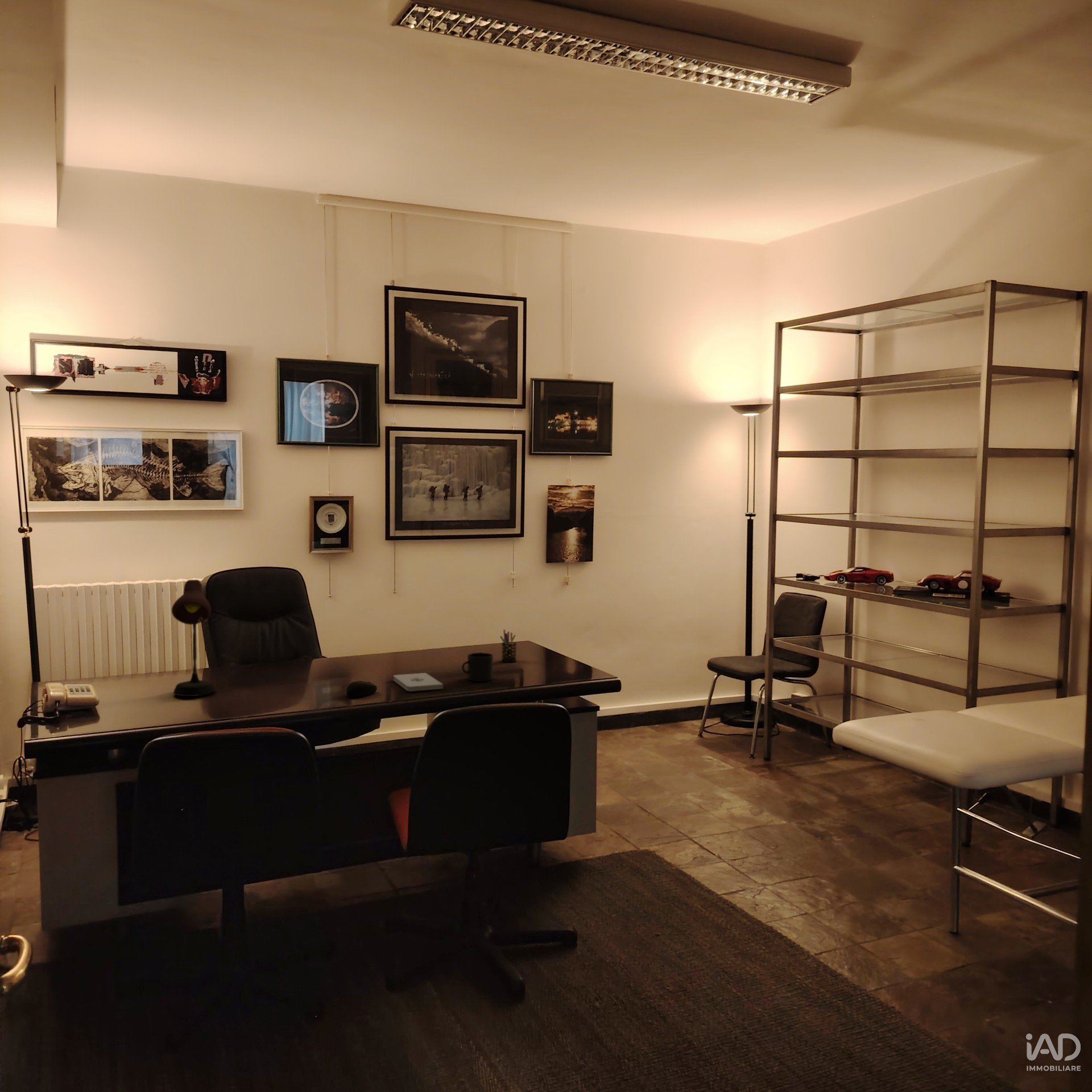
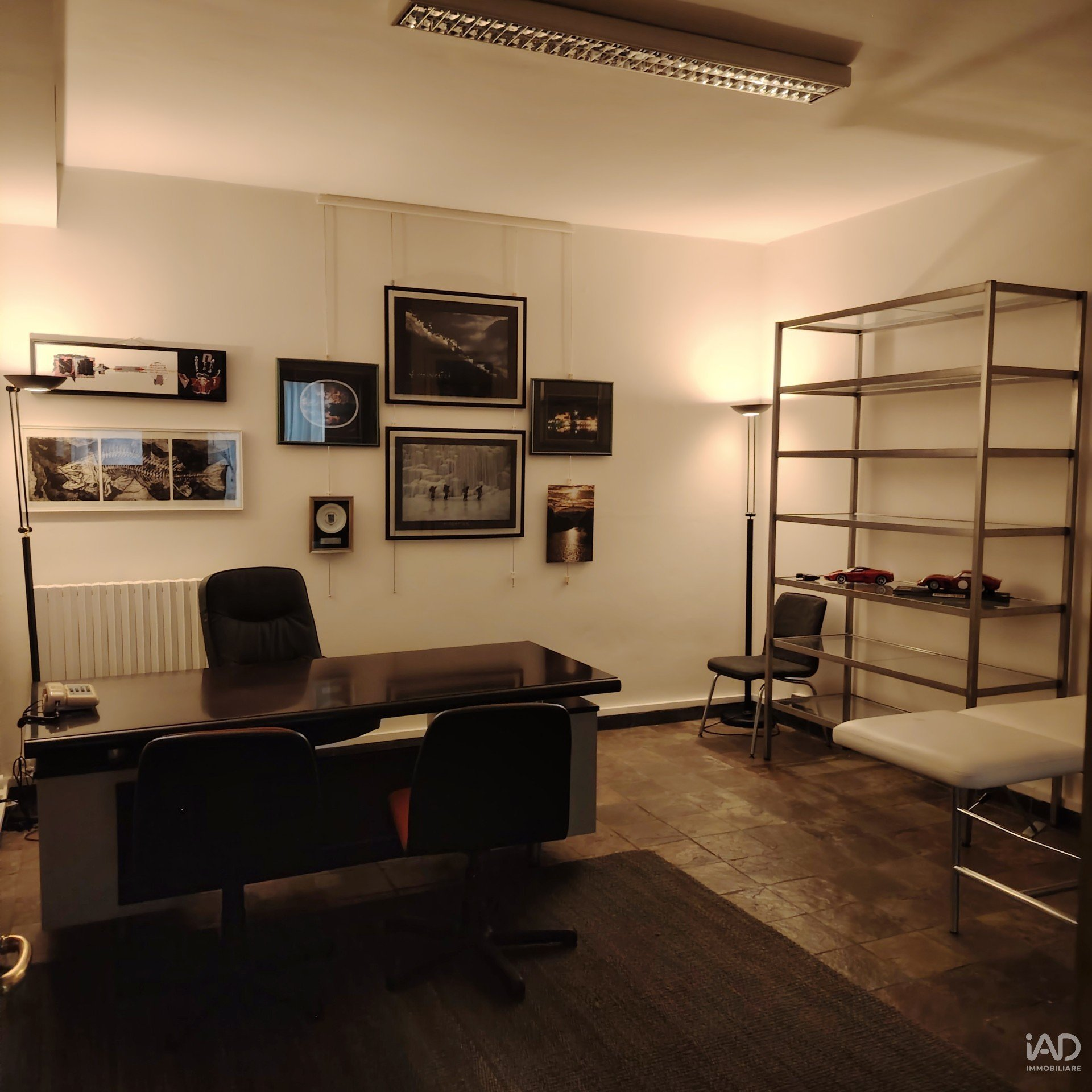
- computer mouse (362, 687)
- mug (477, 667)
- notepad (417, 681)
- desk lamp (193, 638)
- pen holder (507, 646)
